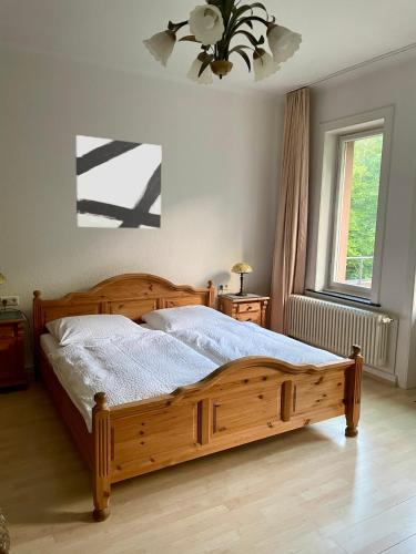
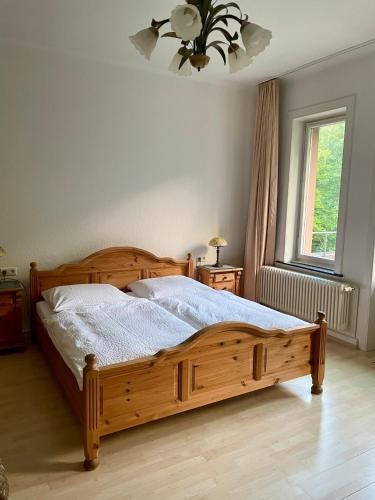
- wall art (120, 185)
